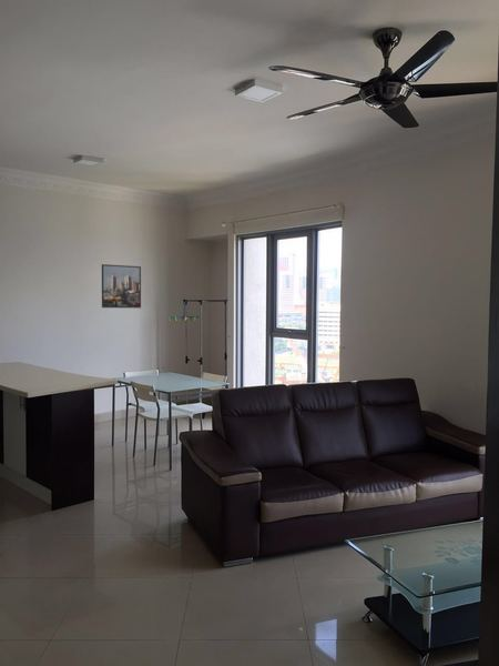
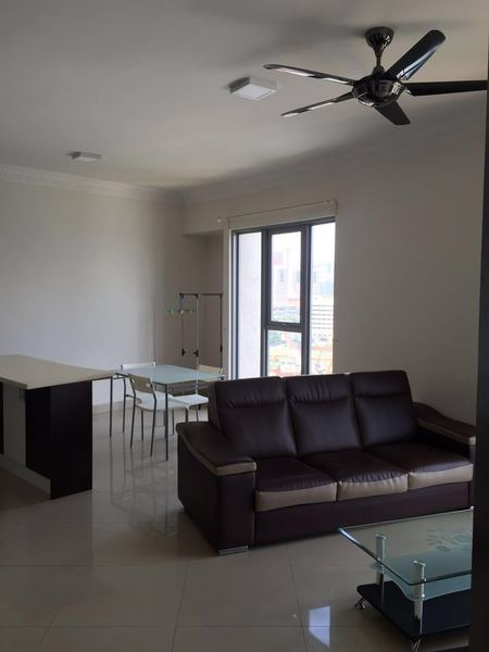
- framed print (121, 286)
